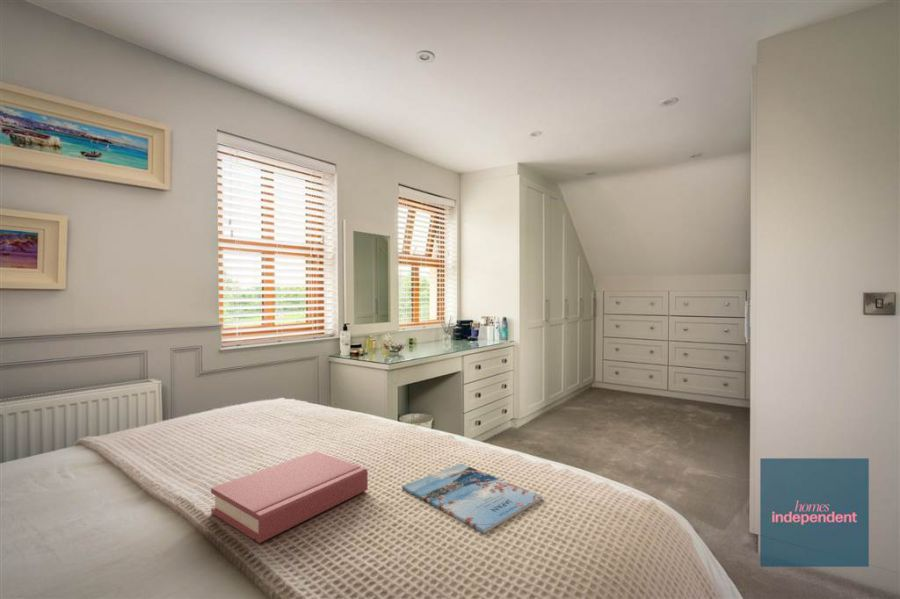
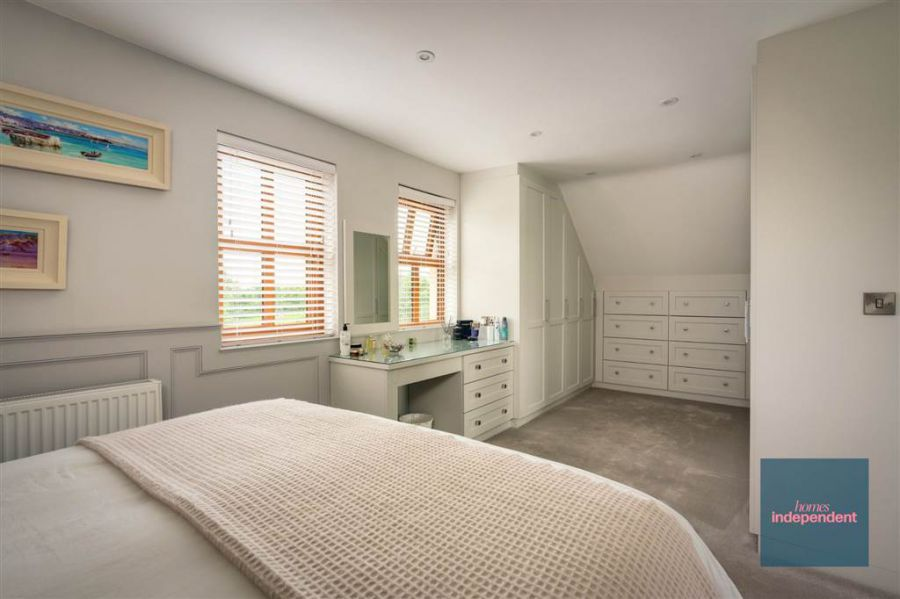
- hardback book (293, 489)
- magazine (470, 492)
